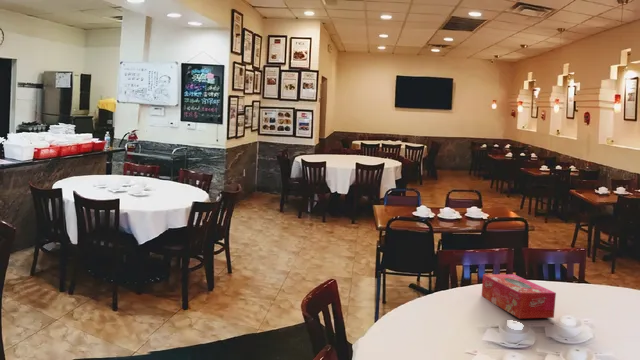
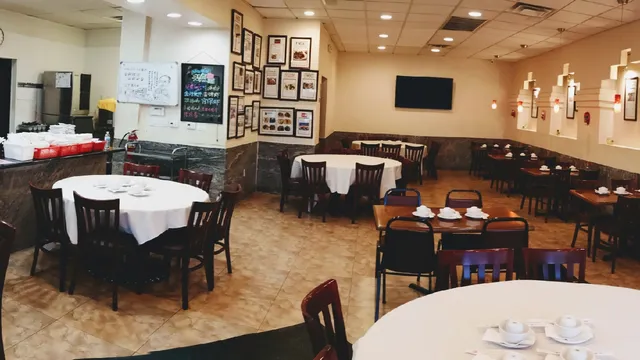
- tissue box (516, 294)
